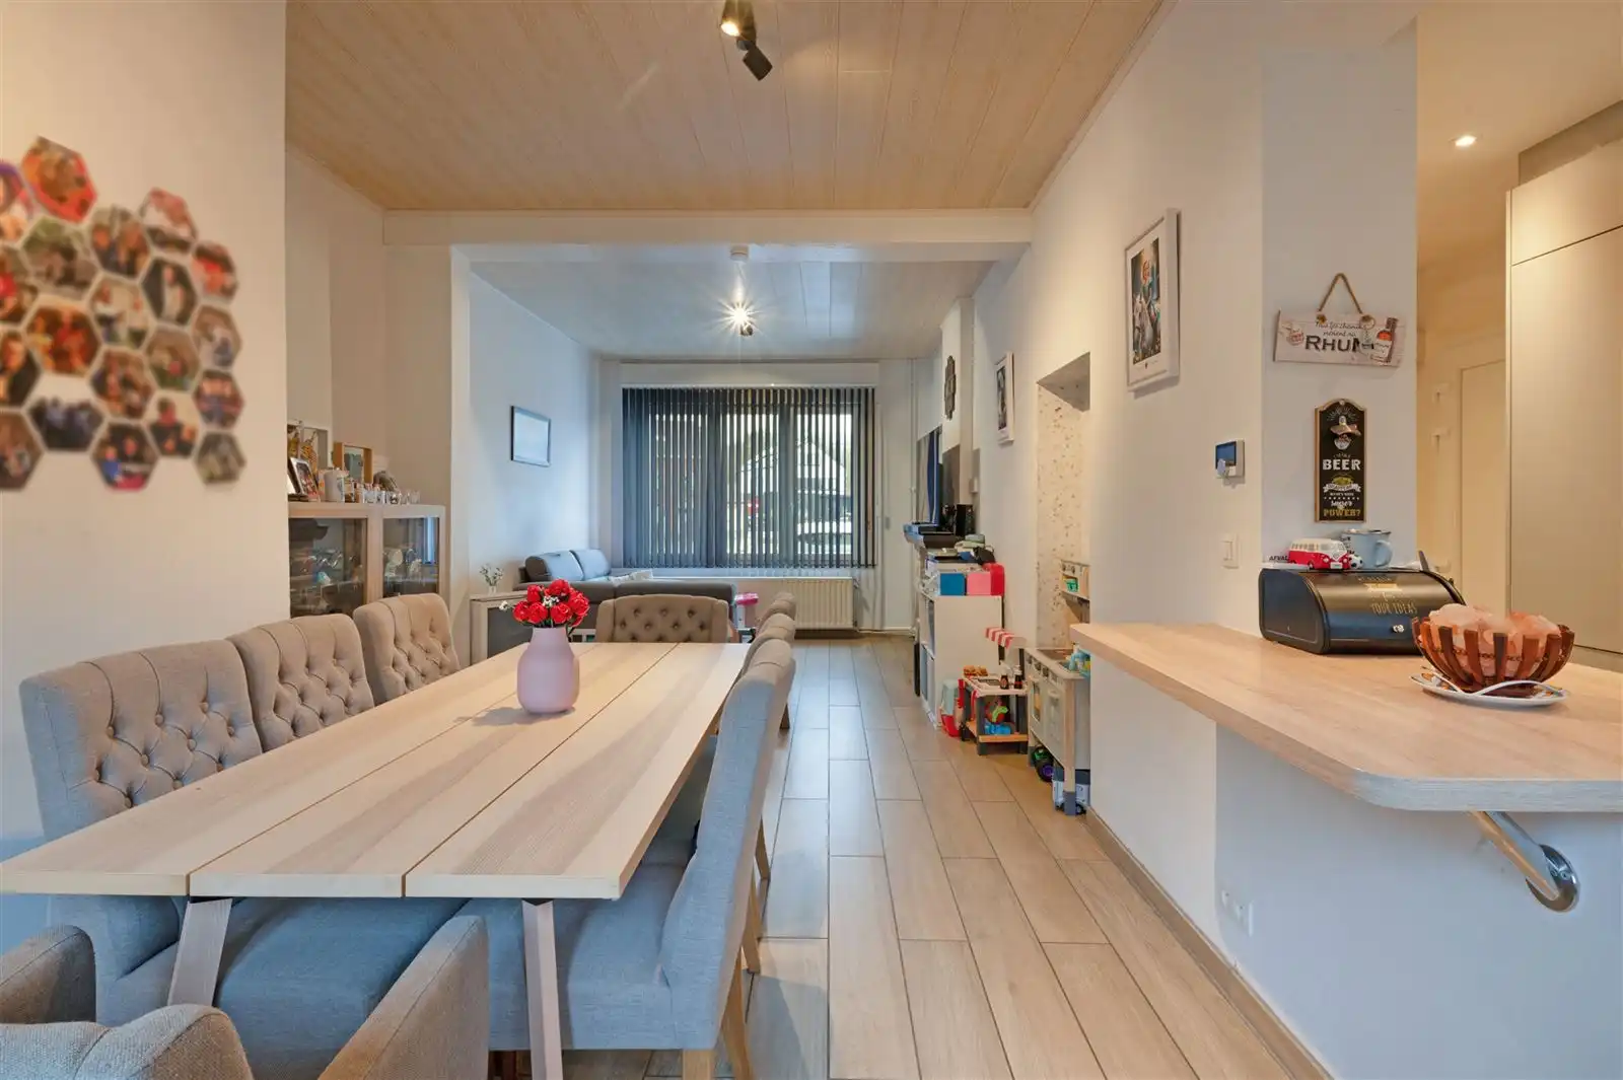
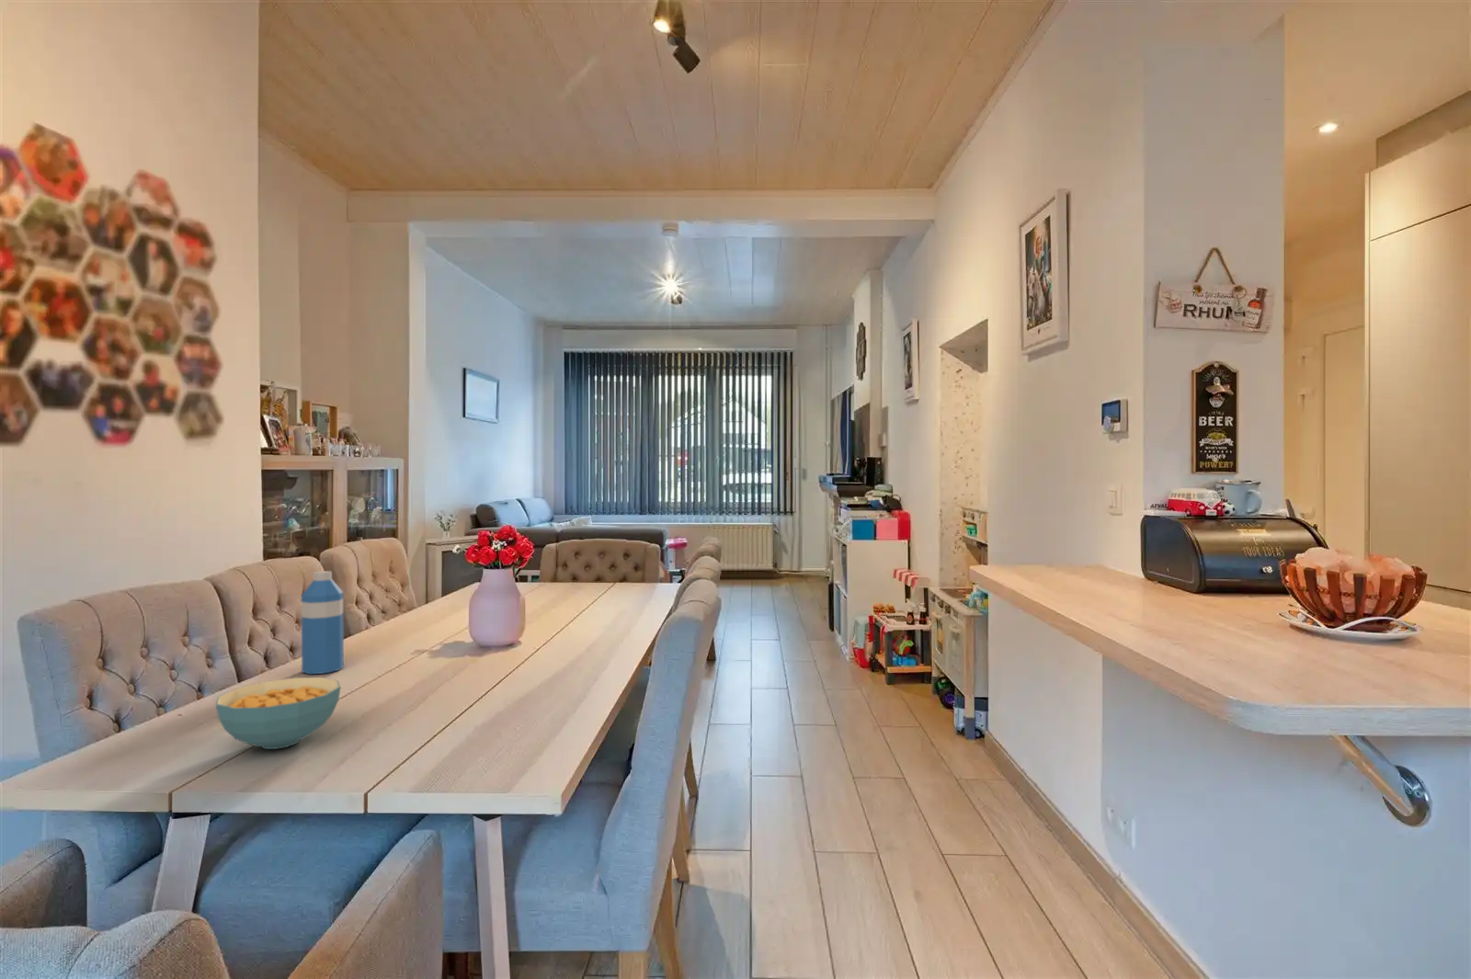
+ water bottle (322, 621)
+ cereal bowl (281, 717)
